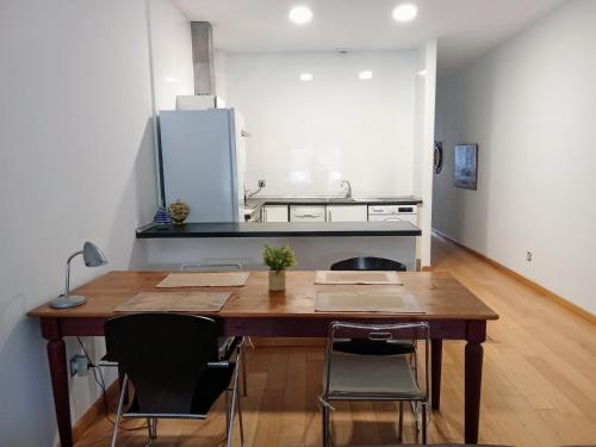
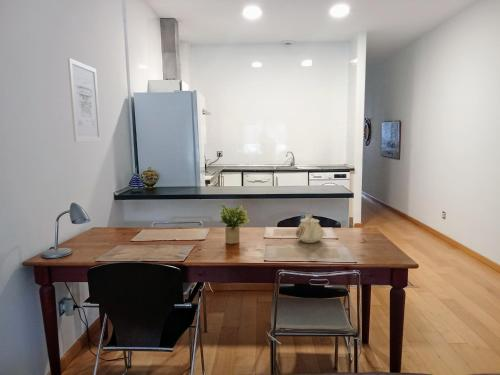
+ teapot (309, 227)
+ wall art (85, 103)
